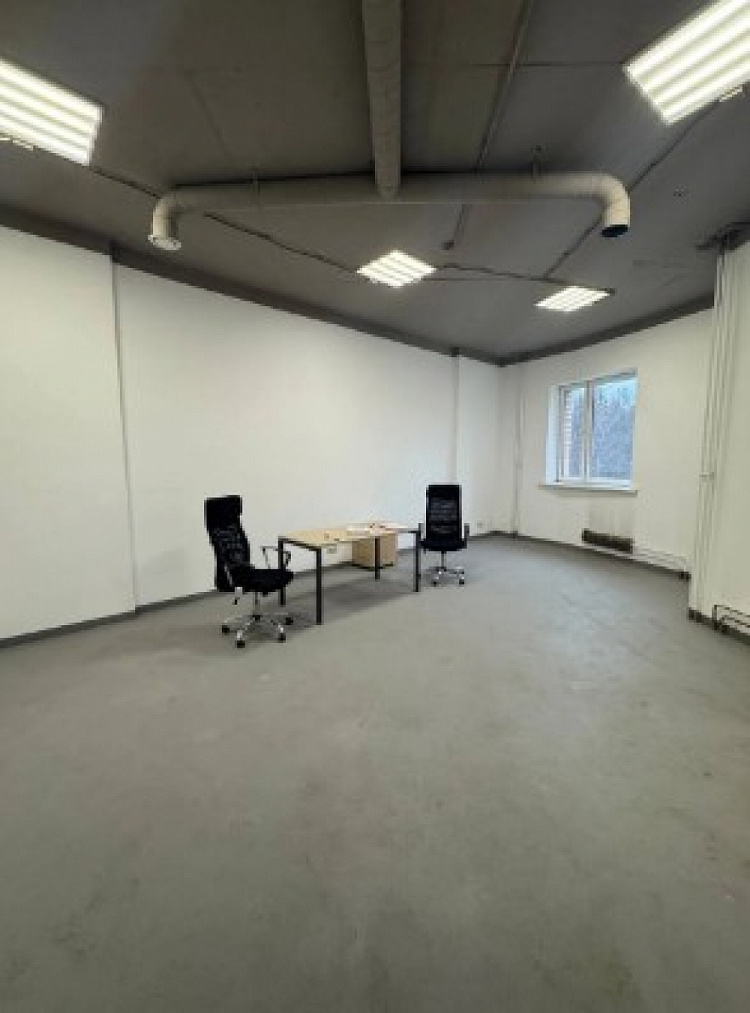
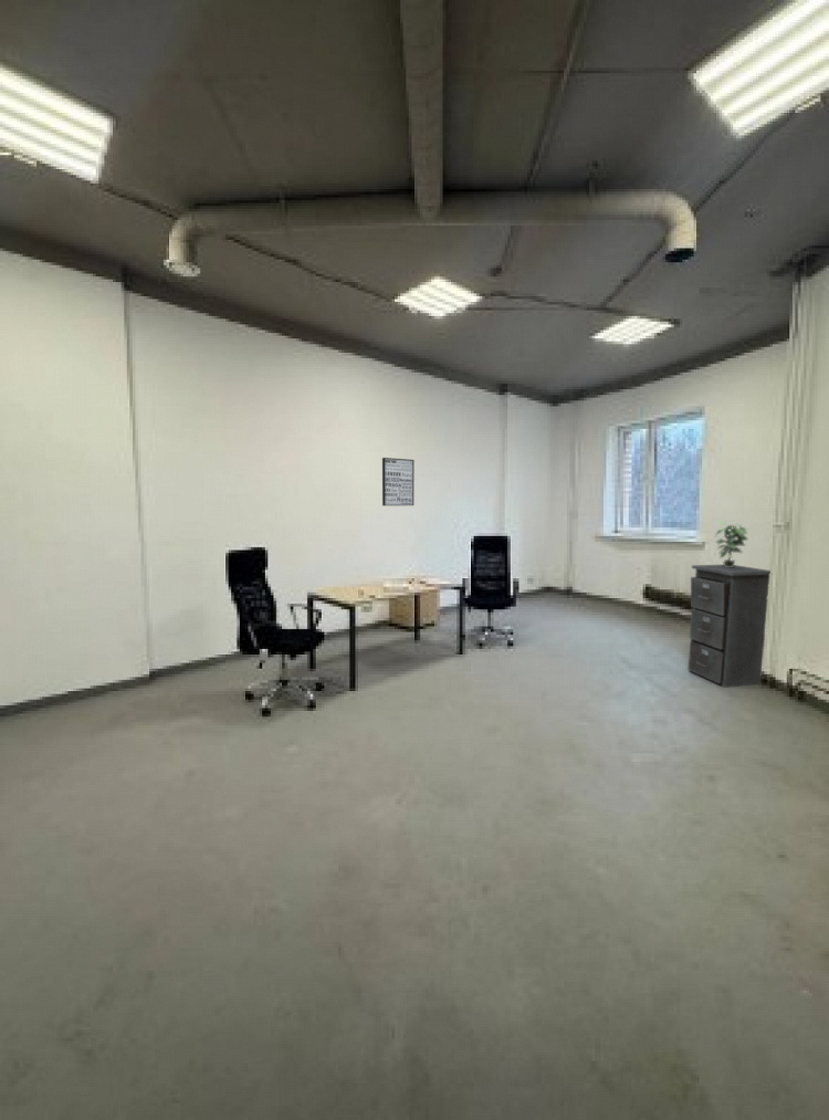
+ filing cabinet (723, 624)
+ wall art (398, 482)
+ potted plant (731, 544)
